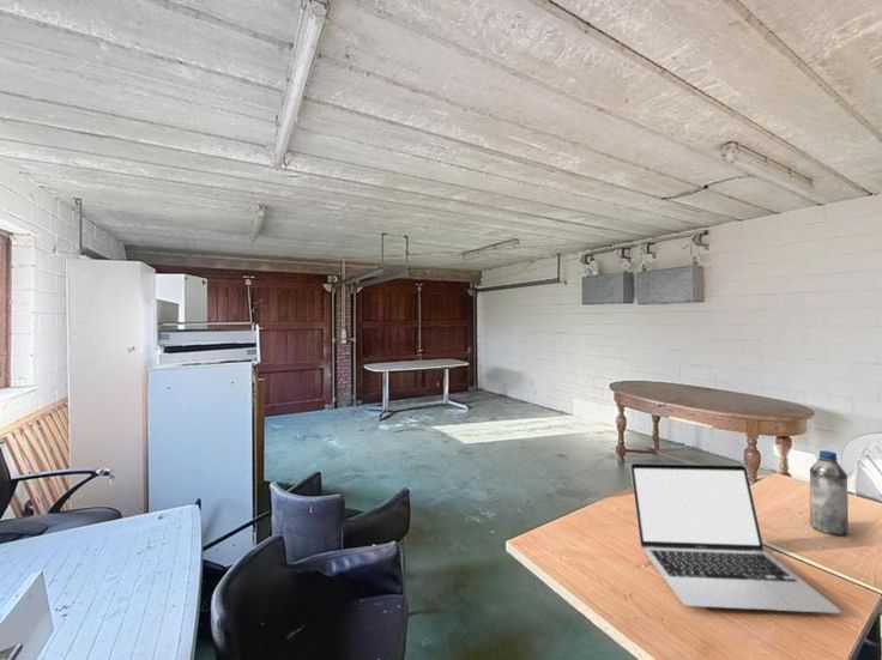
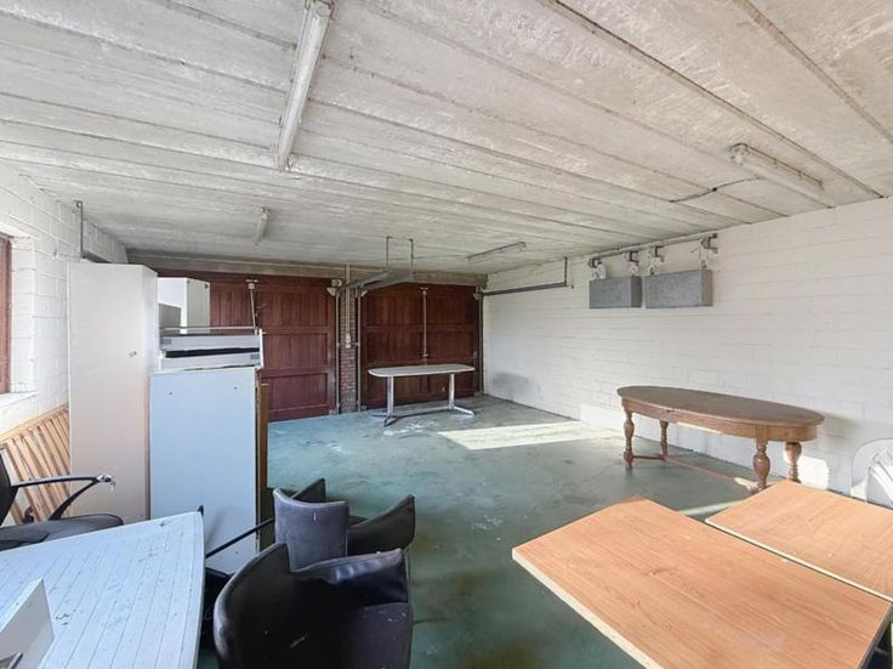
- water bottle (828, 490)
- laptop (719, 527)
